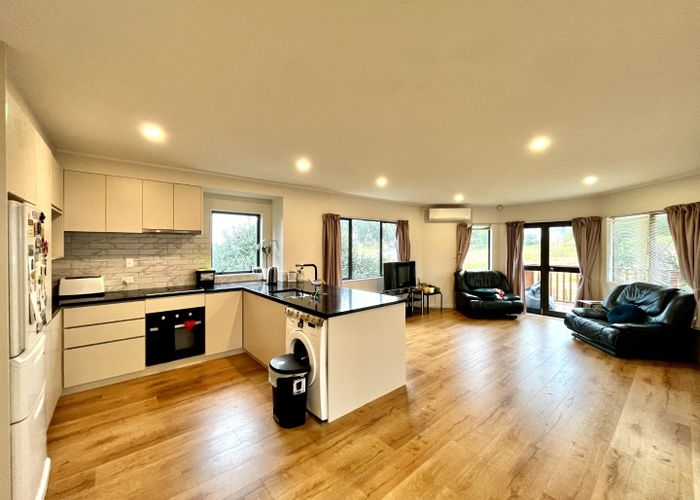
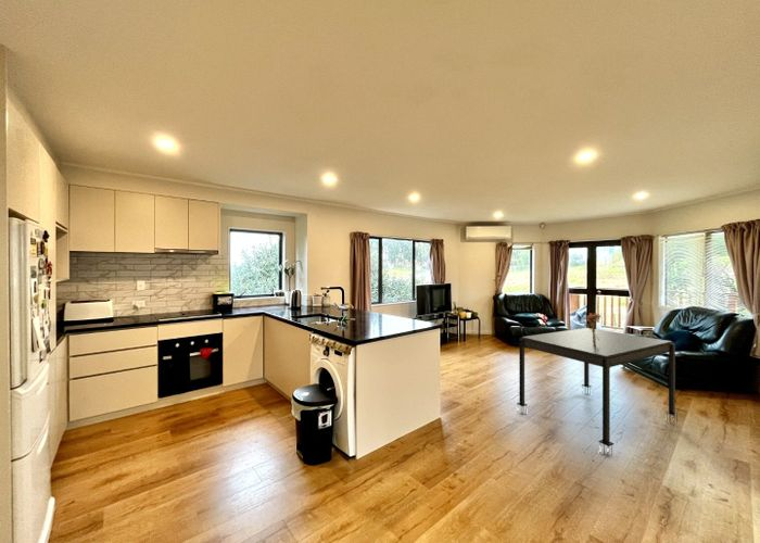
+ bouquet (592, 327)
+ dining table (587, 378)
